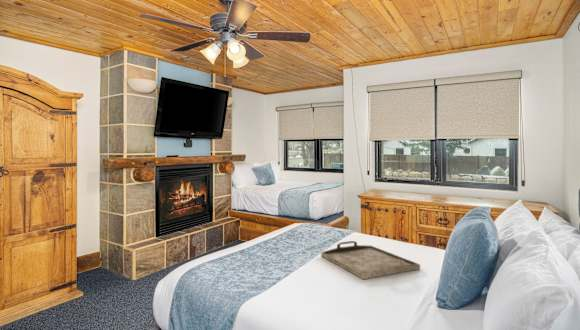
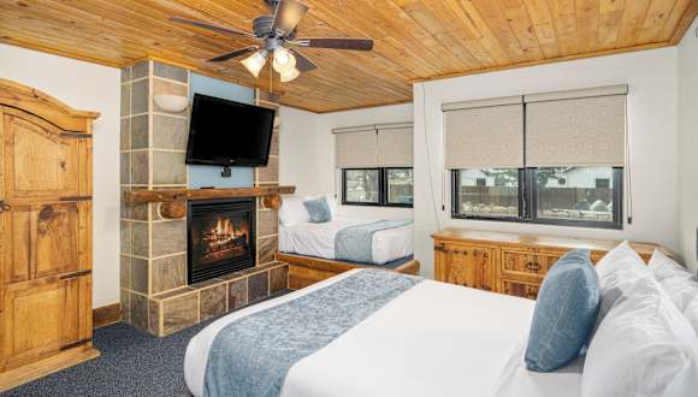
- serving tray (367, 256)
